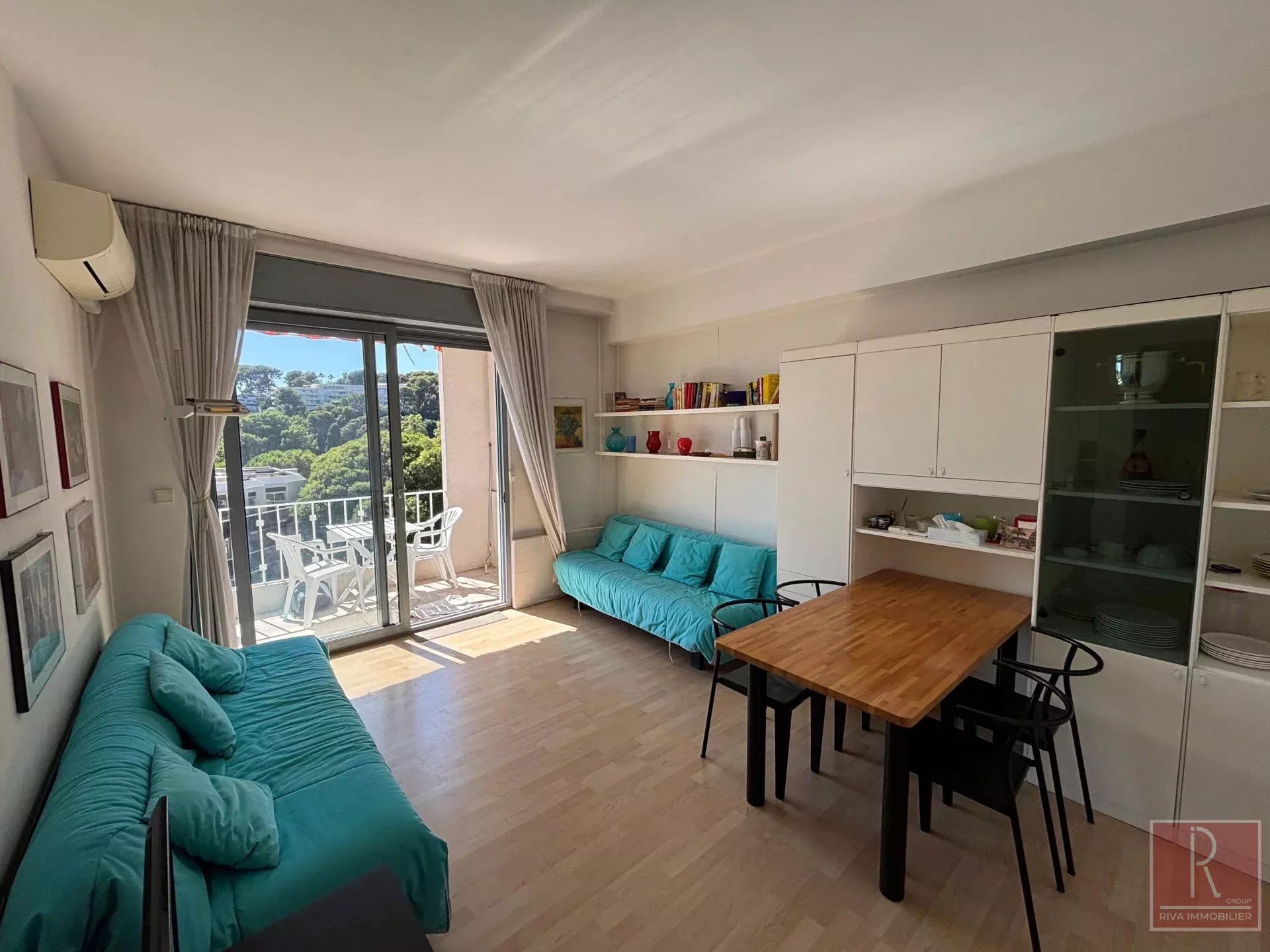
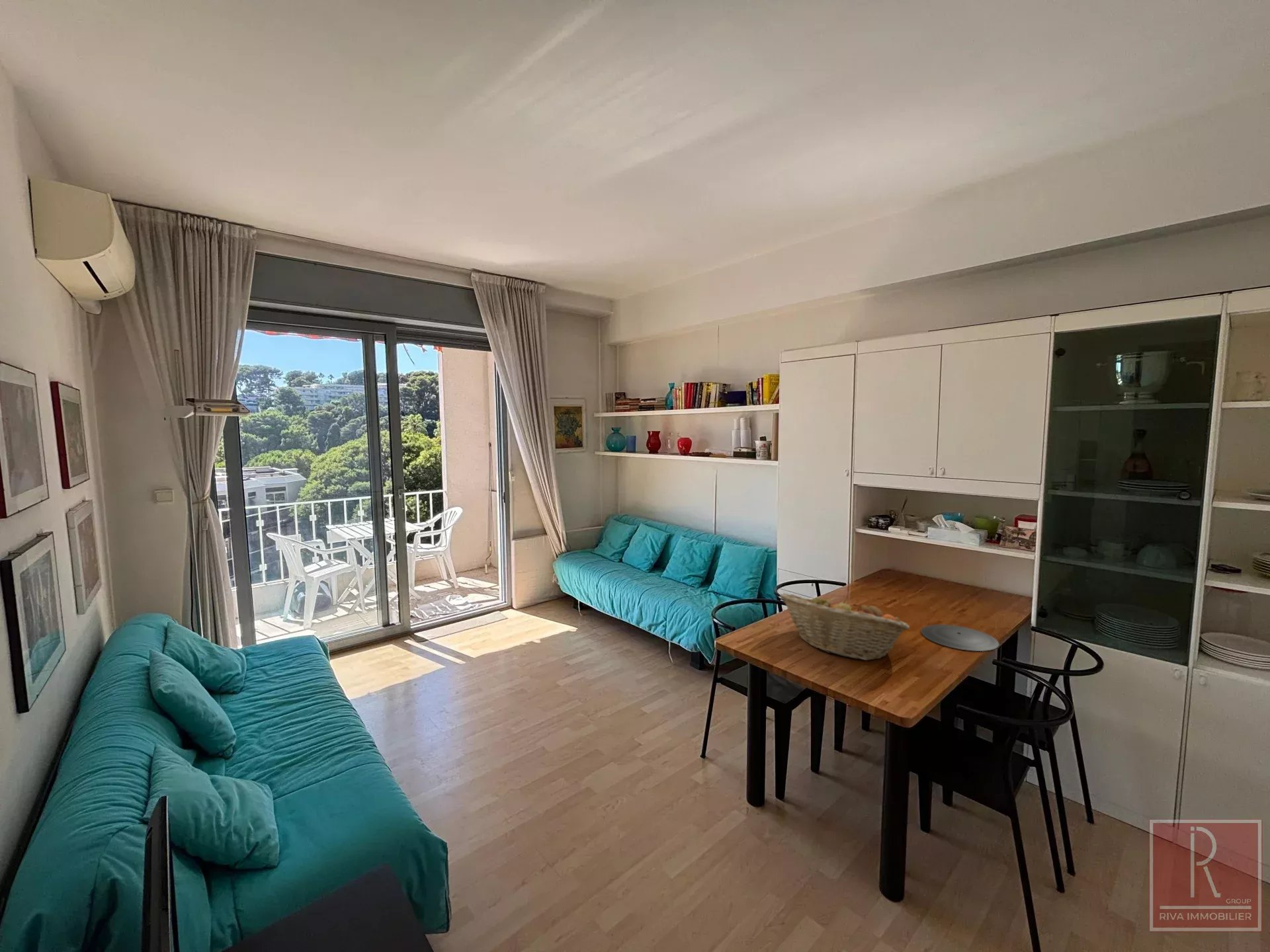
+ fruit basket (840, 619)
+ plate (958, 635)
